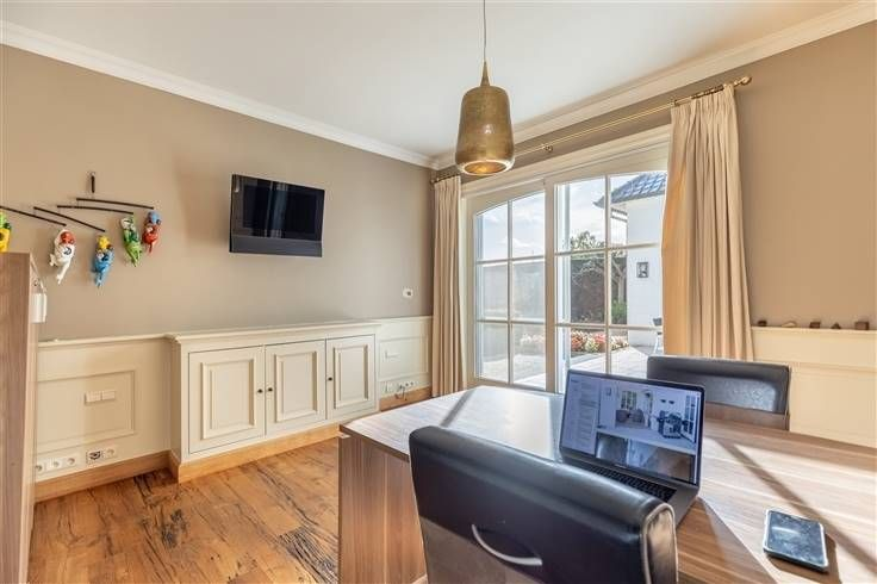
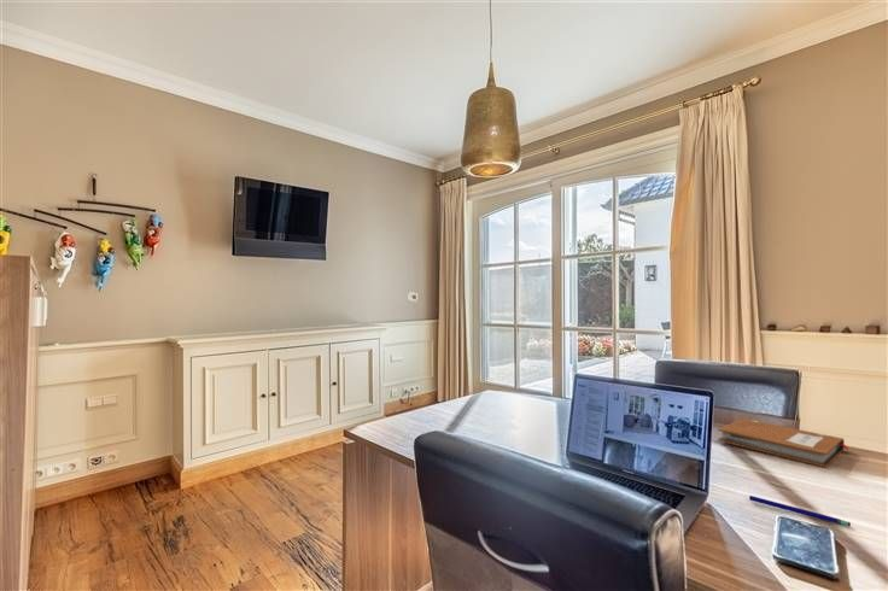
+ notebook (782, 439)
+ pen (796, 510)
